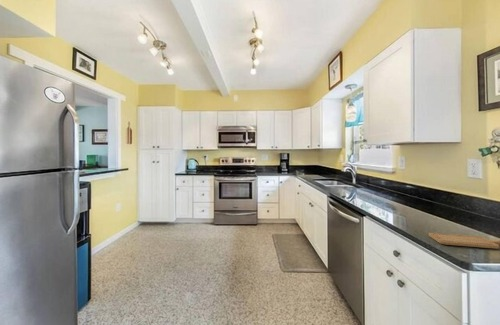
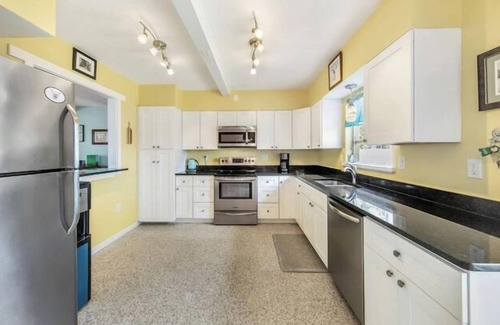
- chopping board (468, 240)
